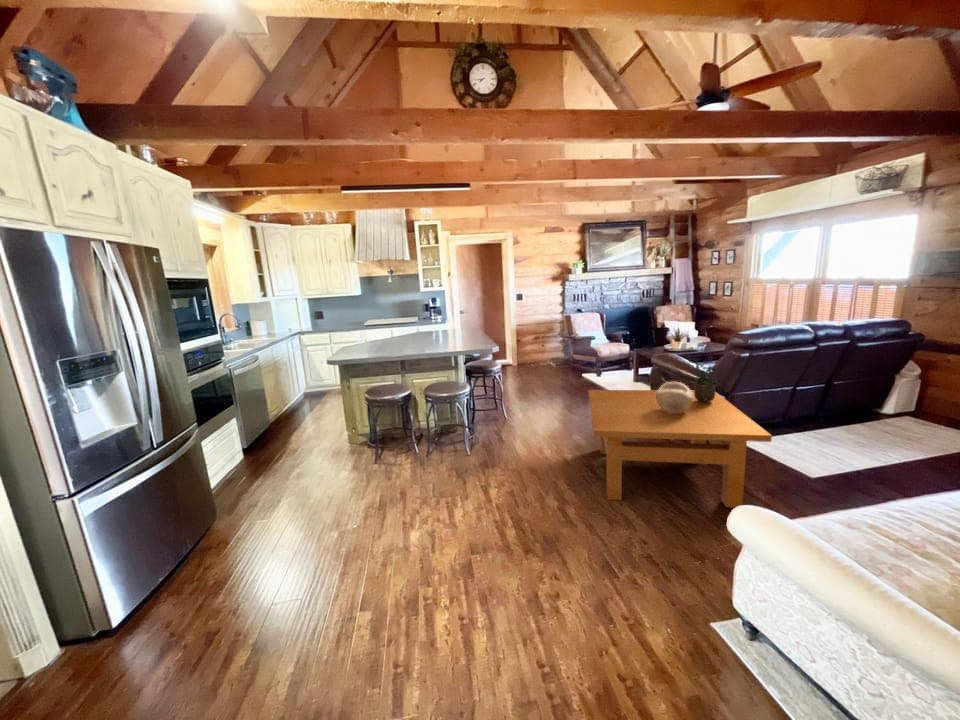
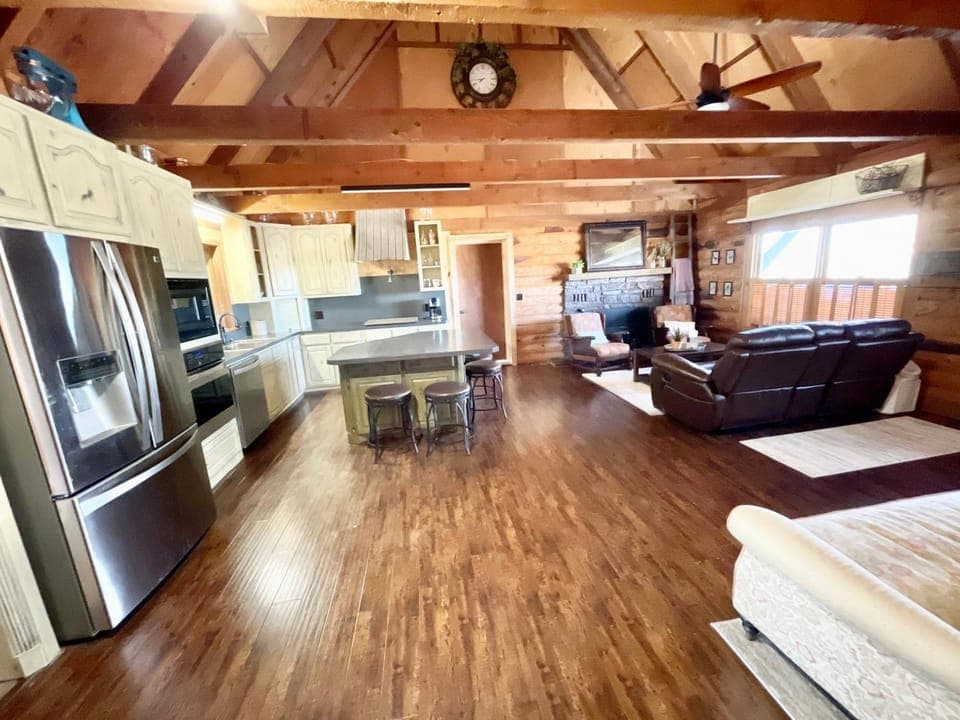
- potted plant (703, 378)
- table (660, 442)
- decorative bowl (674, 398)
